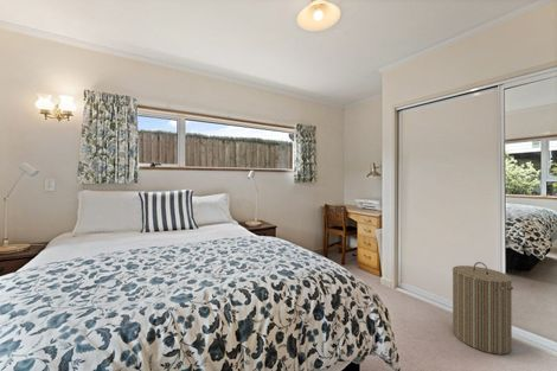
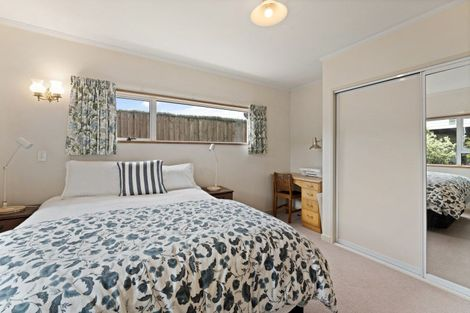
- laundry hamper (480, 300)
